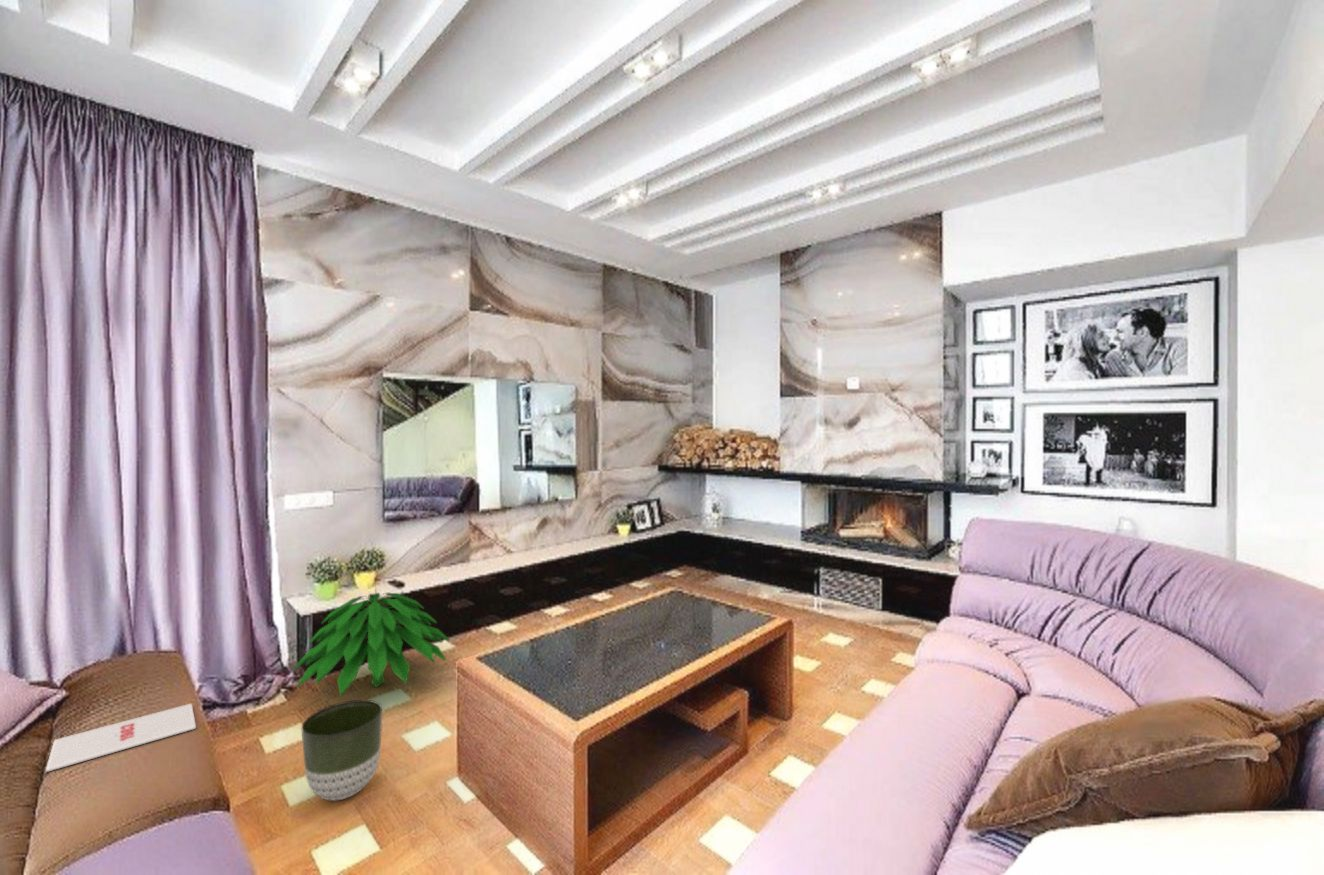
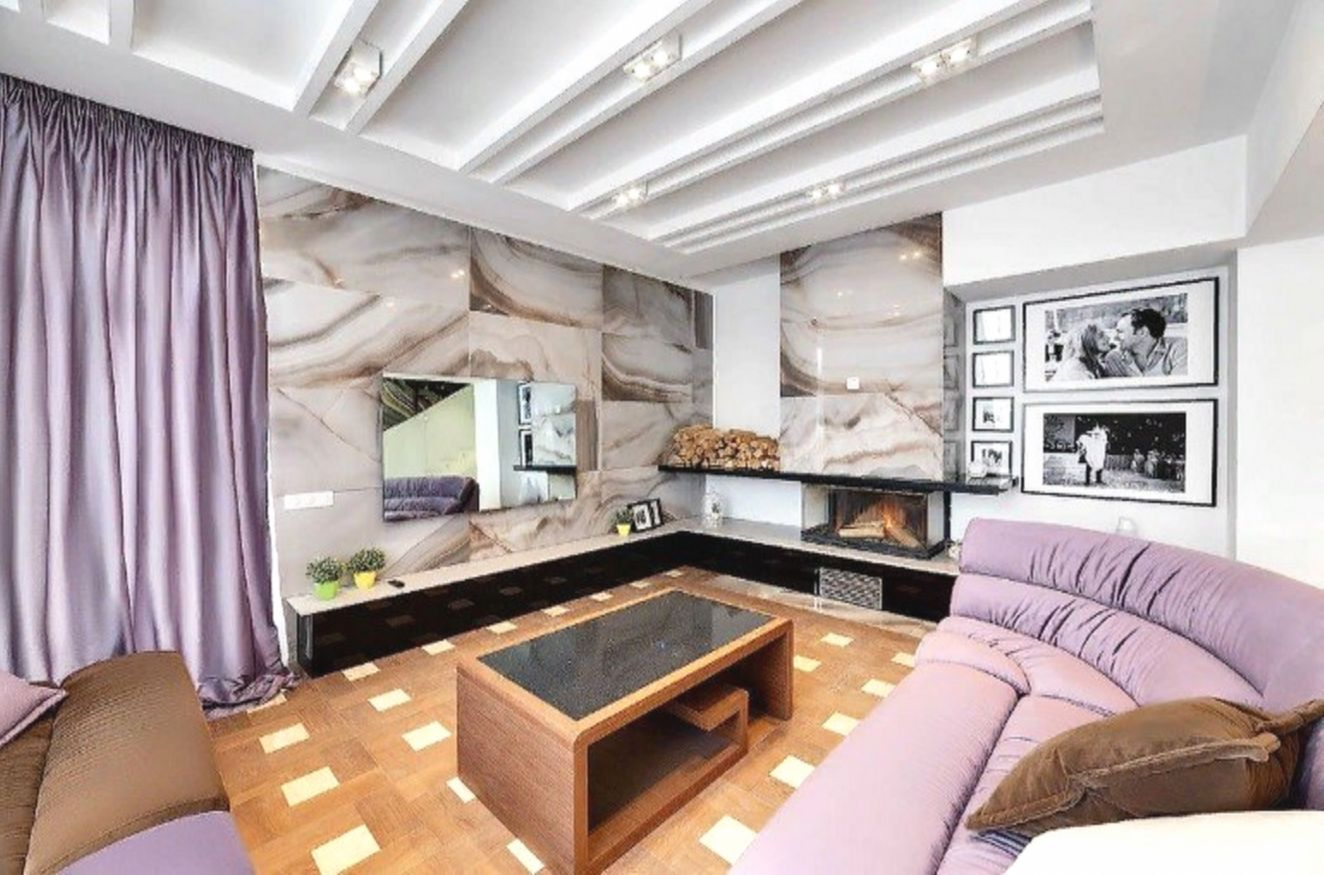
- magazine (126, 734)
- indoor plant (376, 634)
- planter (343, 754)
